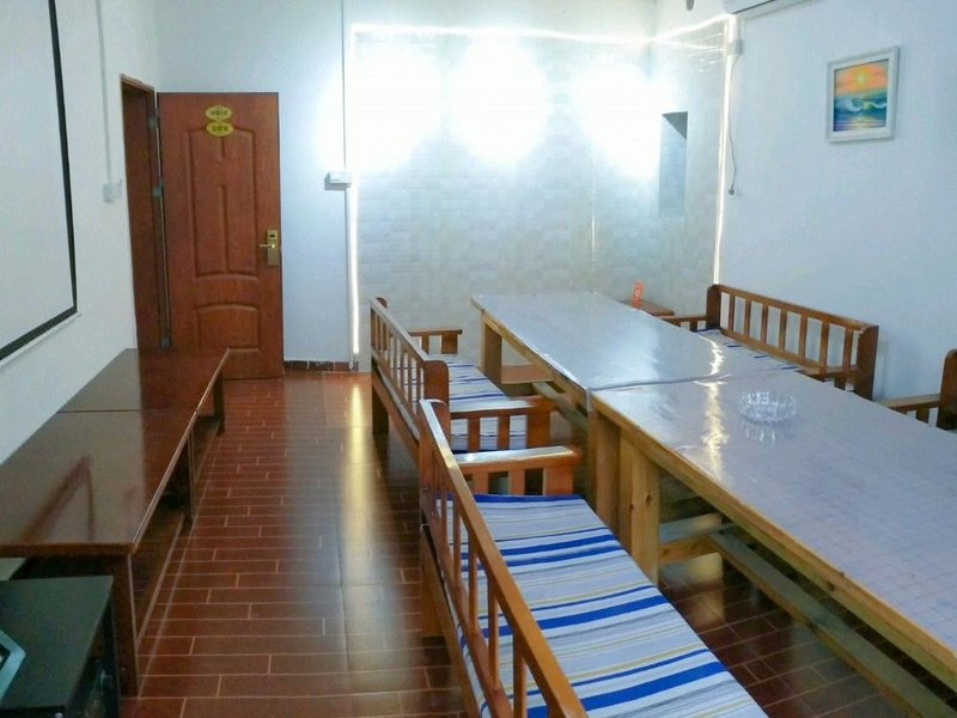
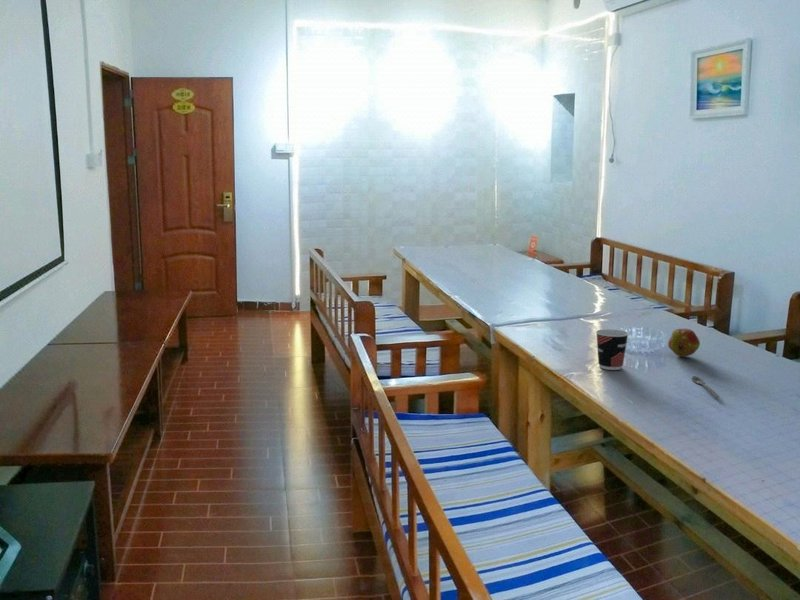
+ fruit (683, 343)
+ spoon (705, 386)
+ cup (611, 349)
